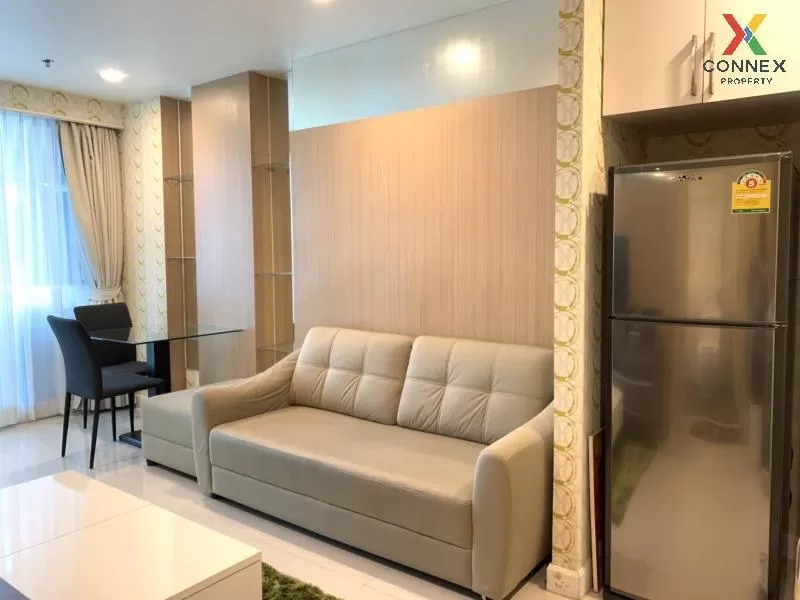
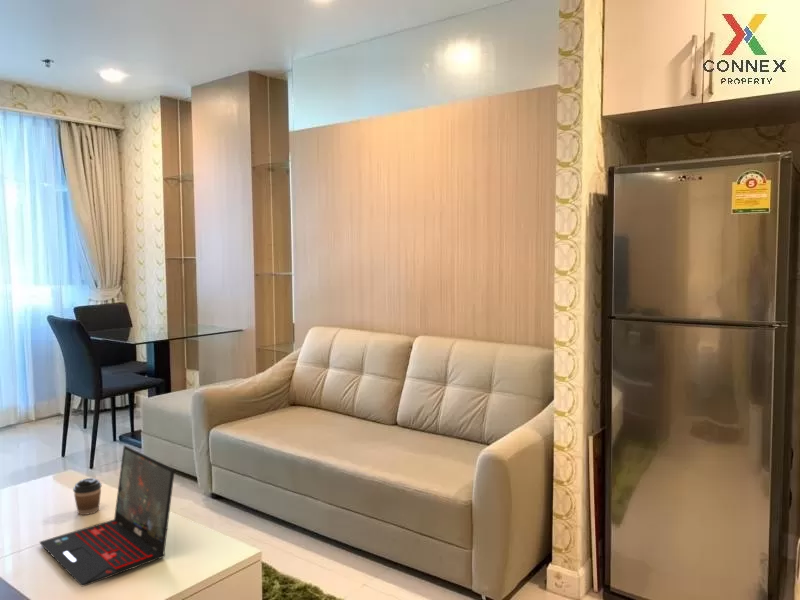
+ coffee cup (87, 494)
+ laptop (115, 509)
